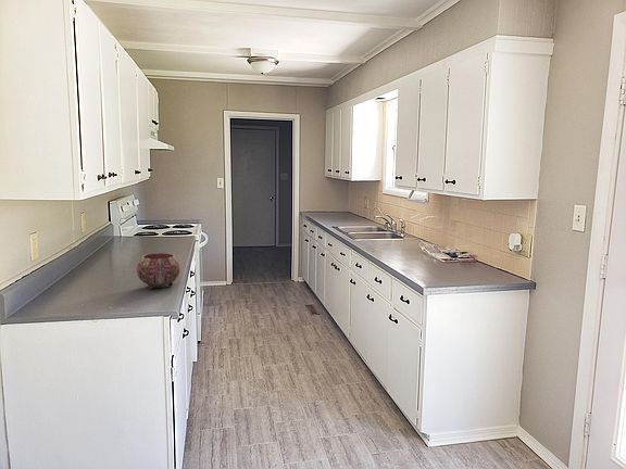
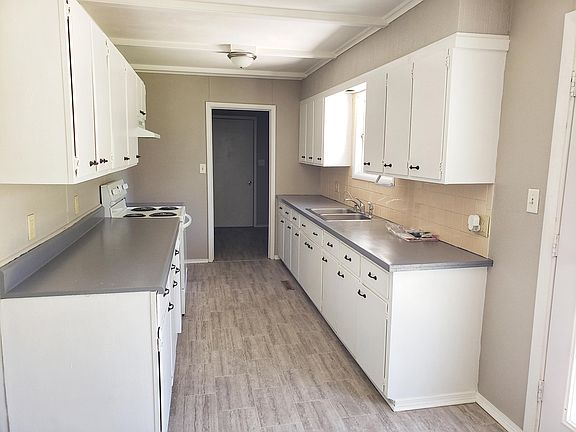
- bowl (159, 270)
